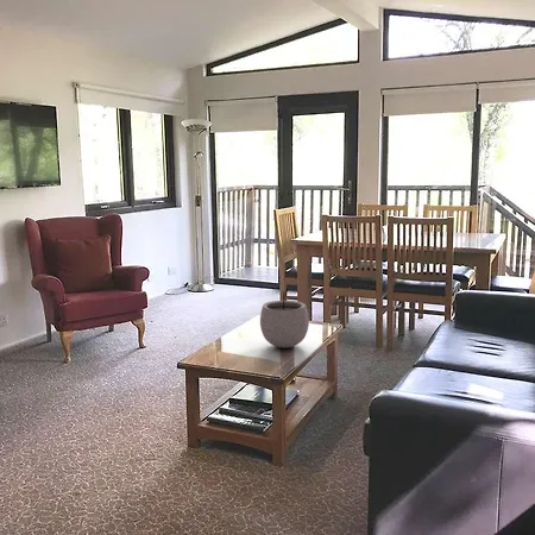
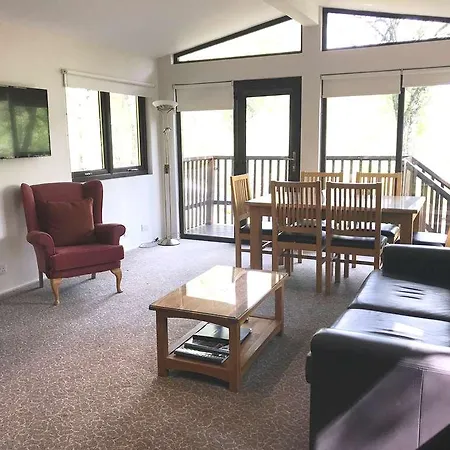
- plant pot (284, 316)
